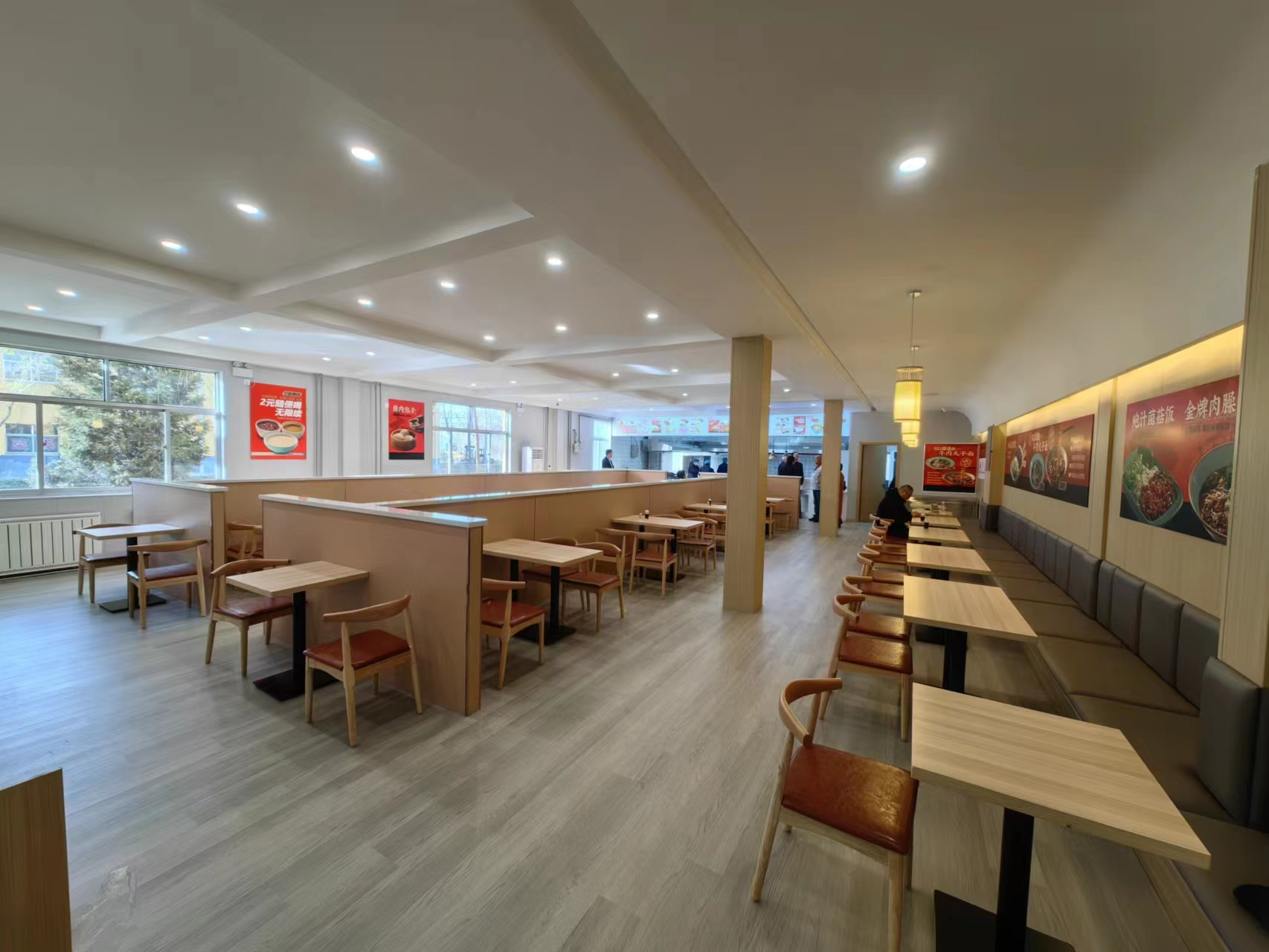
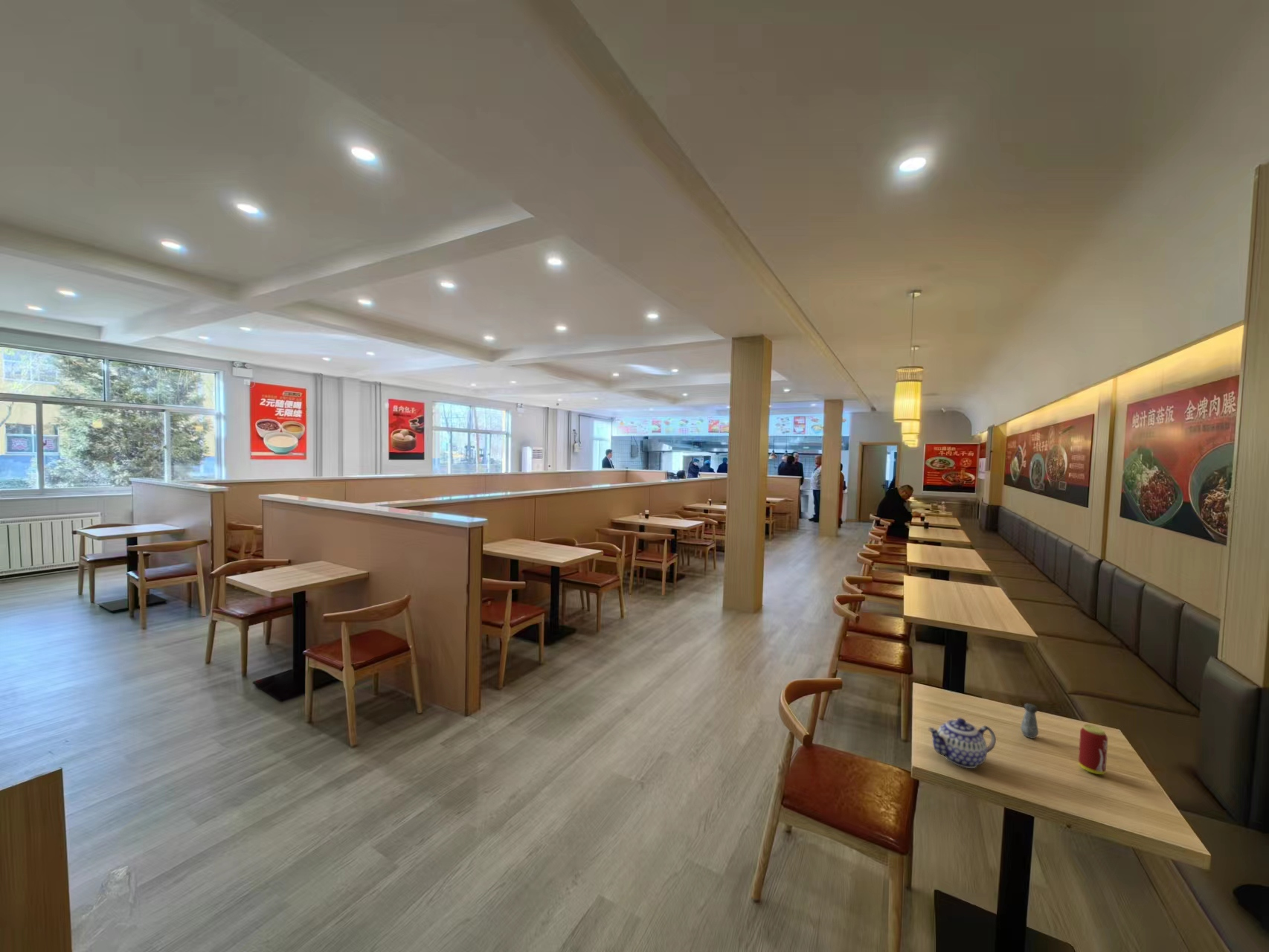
+ beverage can (1093, 749)
+ salt shaker (1029, 720)
+ teapot (962, 739)
